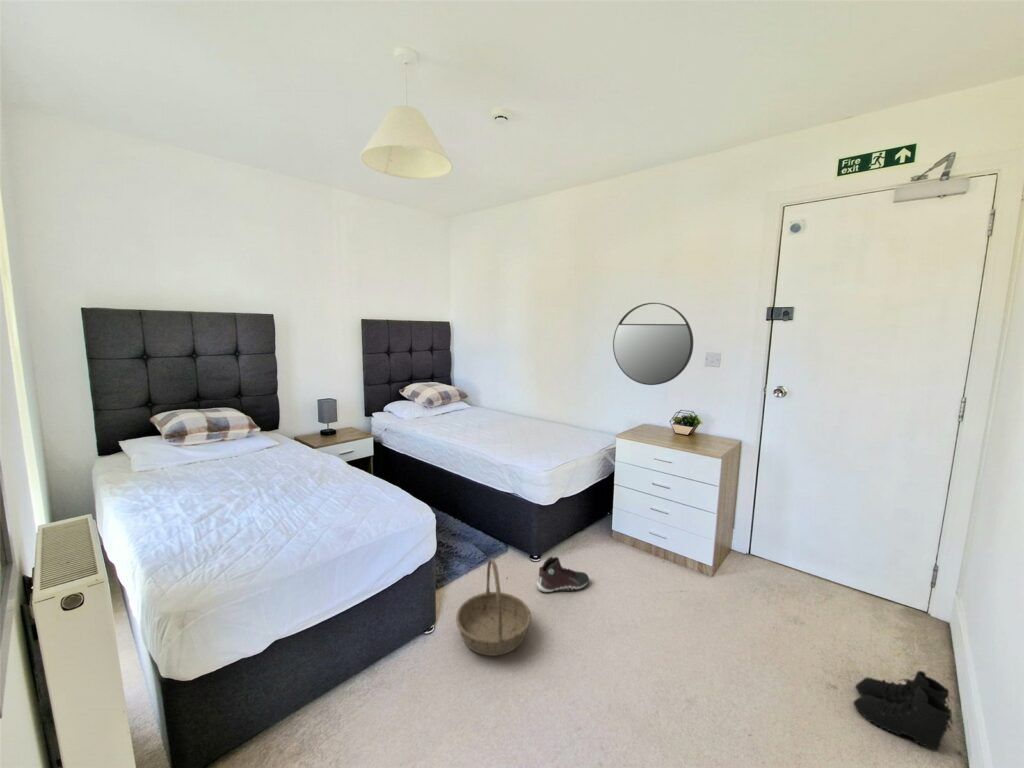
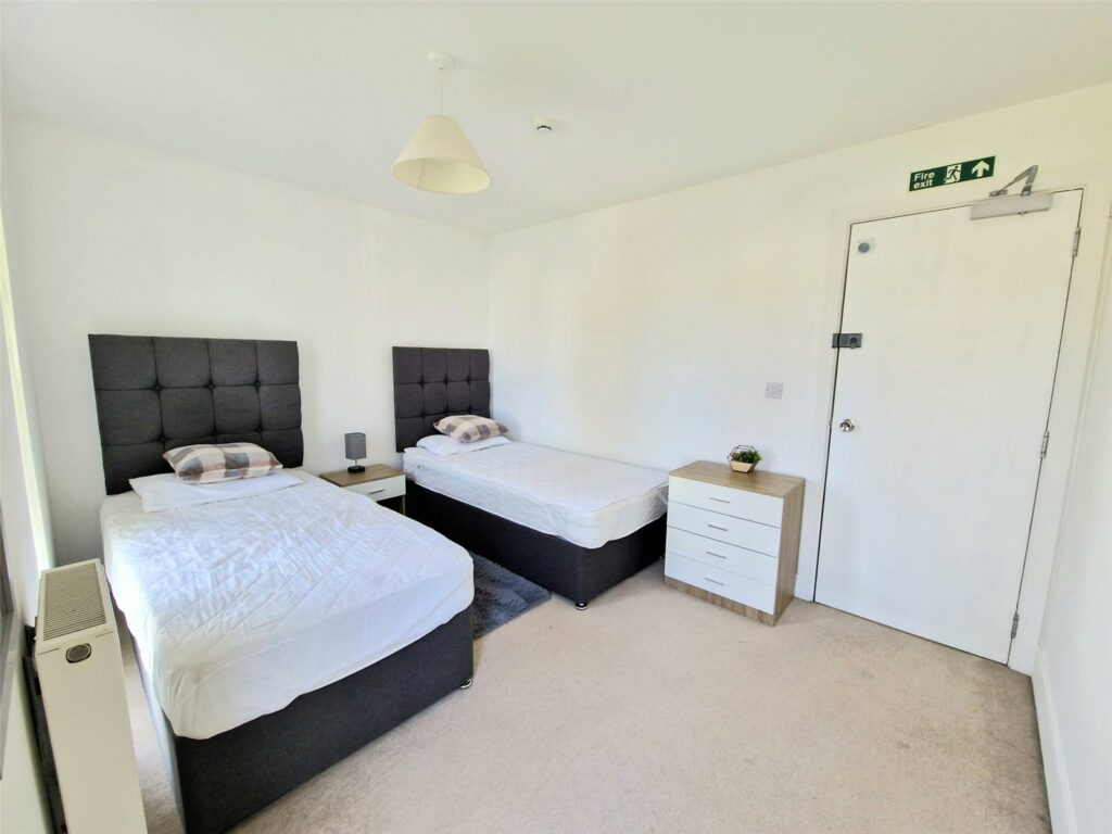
- sneaker (563, 571)
- basket (493, 599)
- home mirror (650, 344)
- boots (901, 695)
